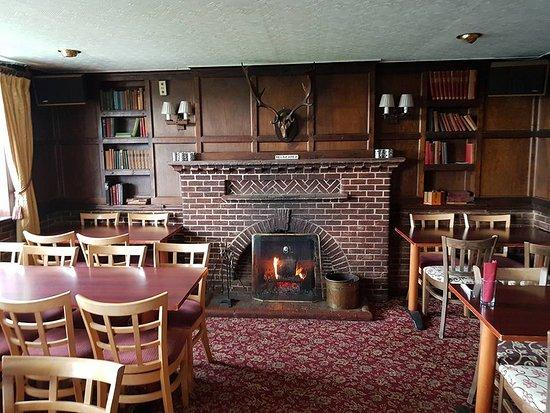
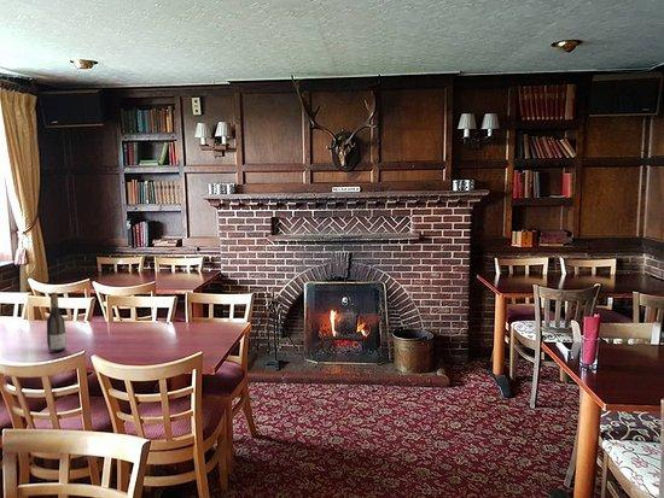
+ wine bottle (56, 321)
